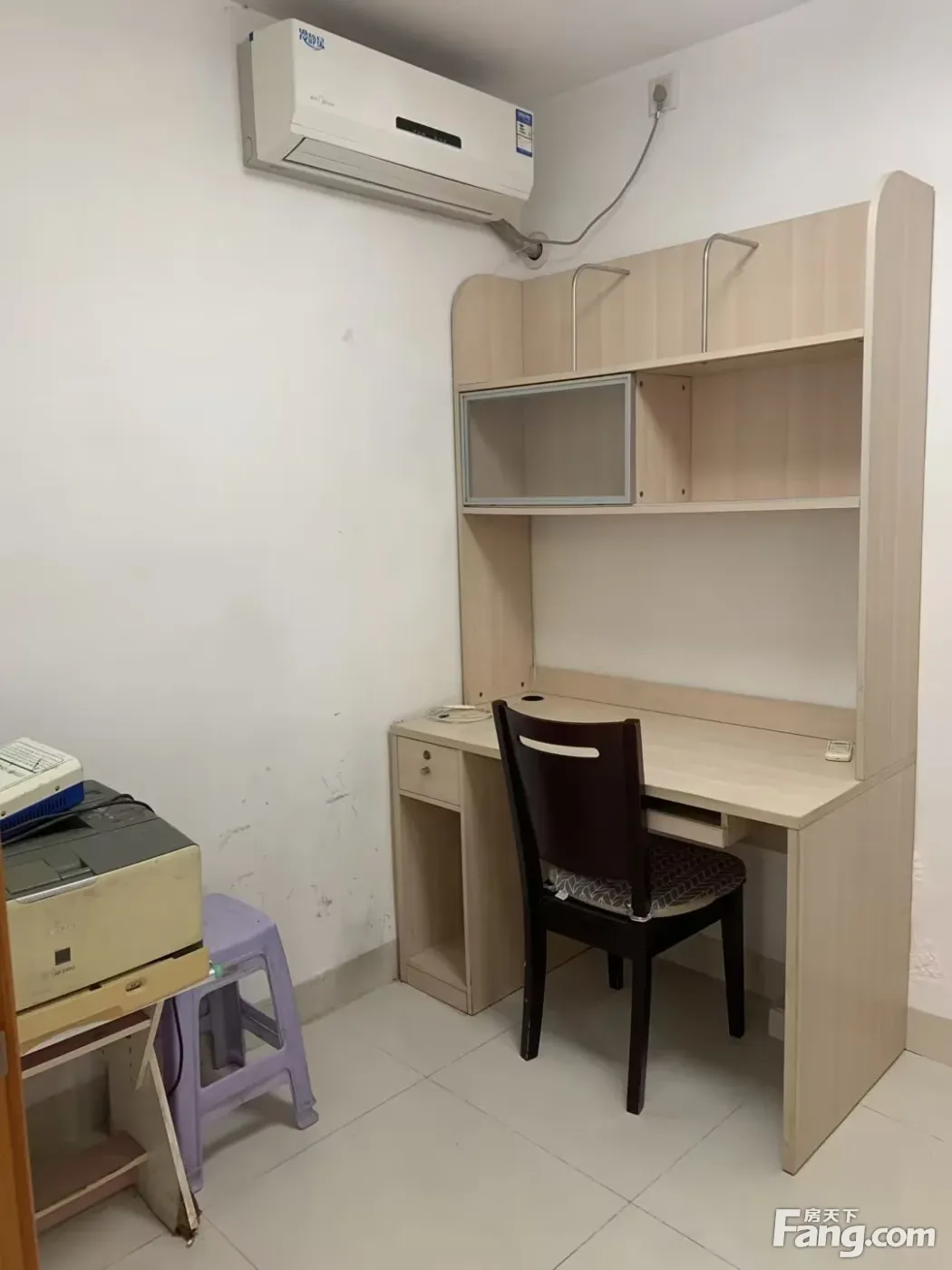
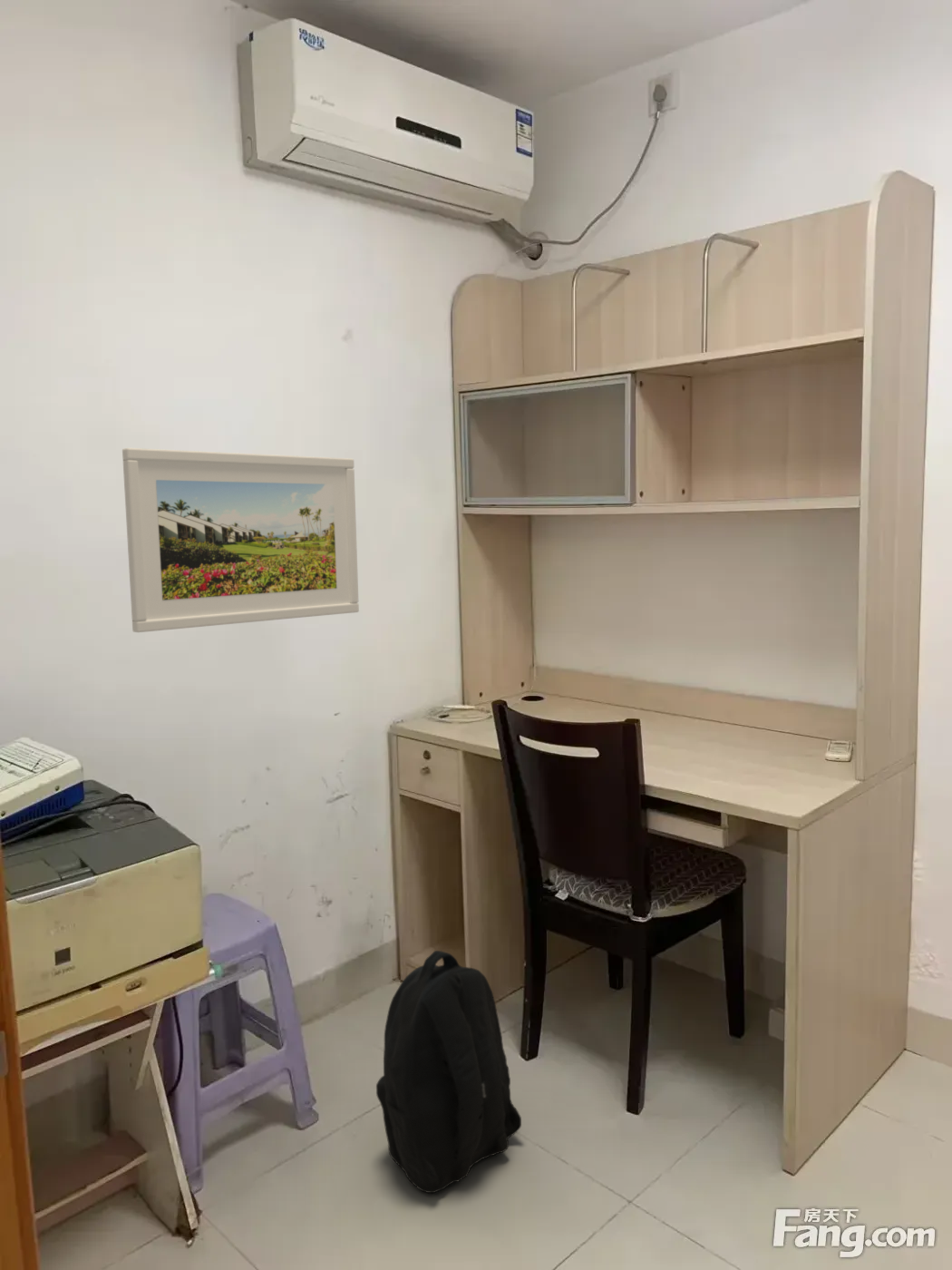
+ backpack (443, 1054)
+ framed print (252, 538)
